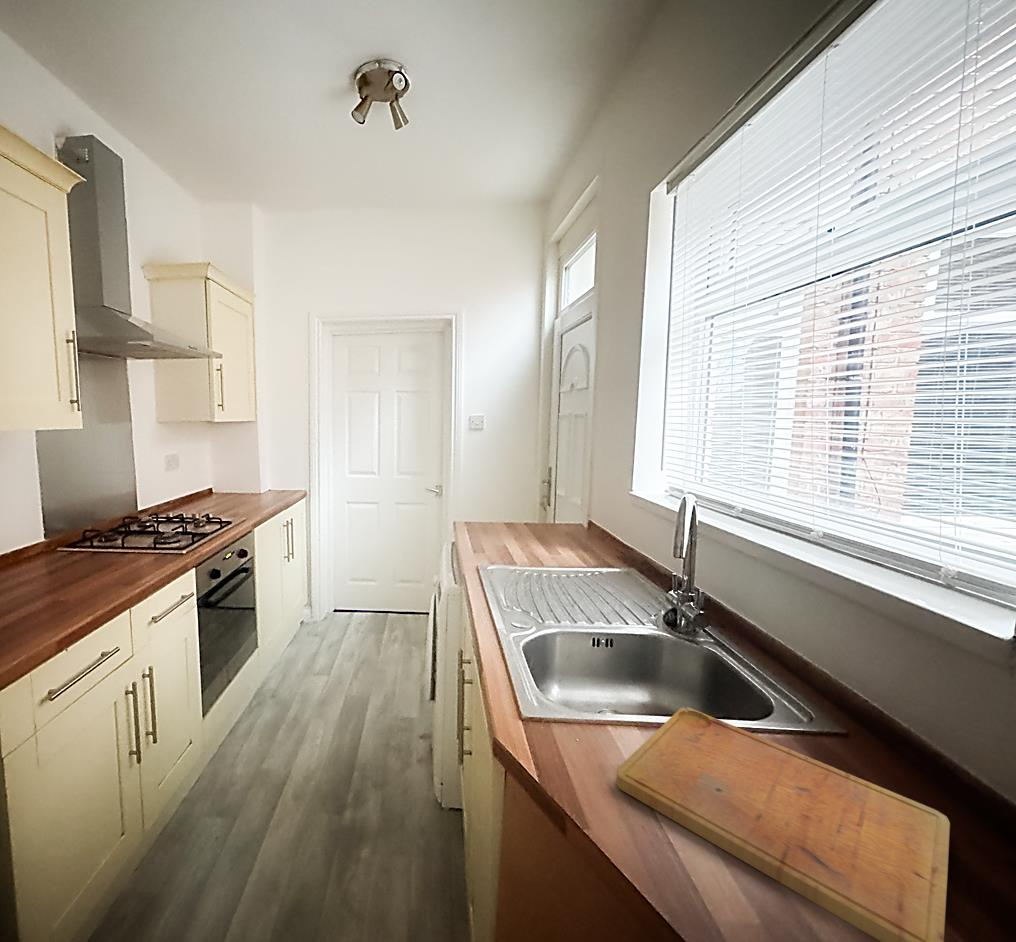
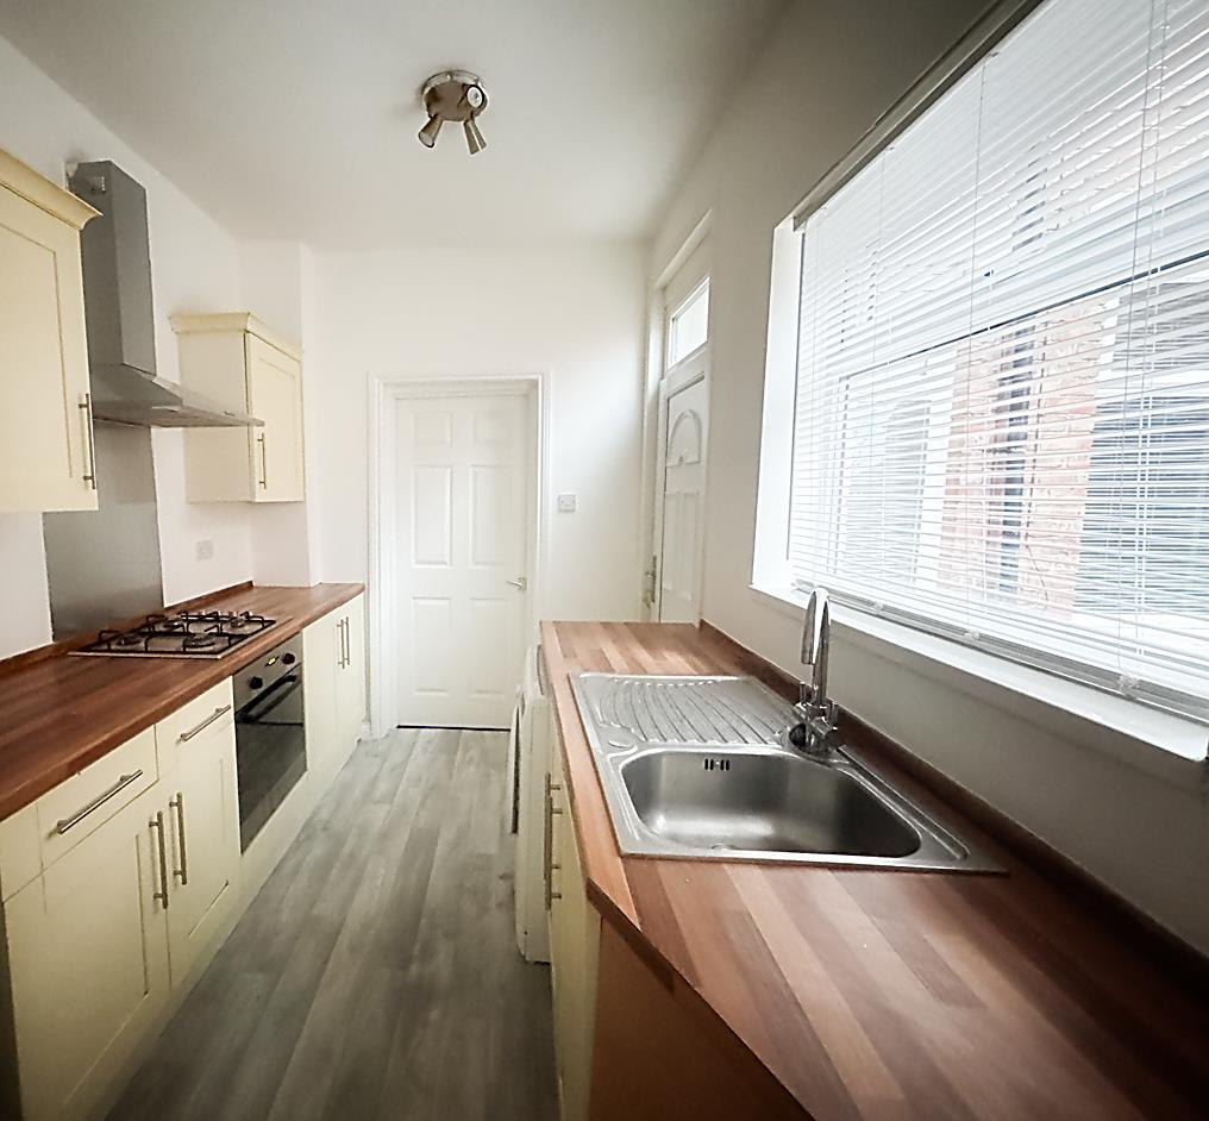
- cutting board (773, 799)
